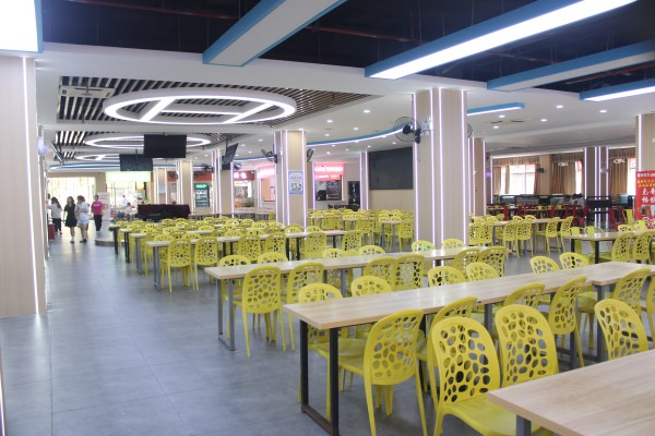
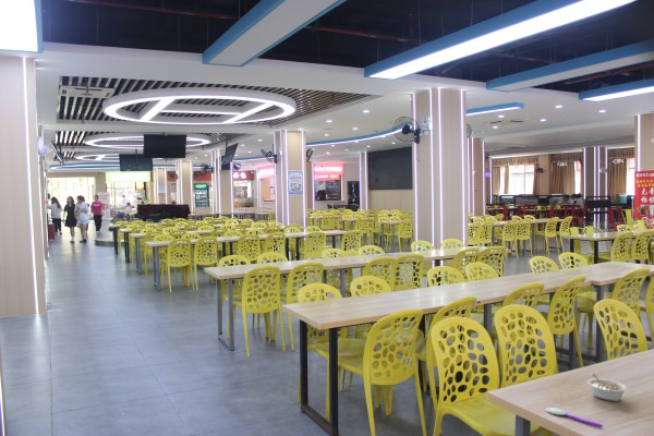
+ spoon (572, 415)
+ legume (605, 388)
